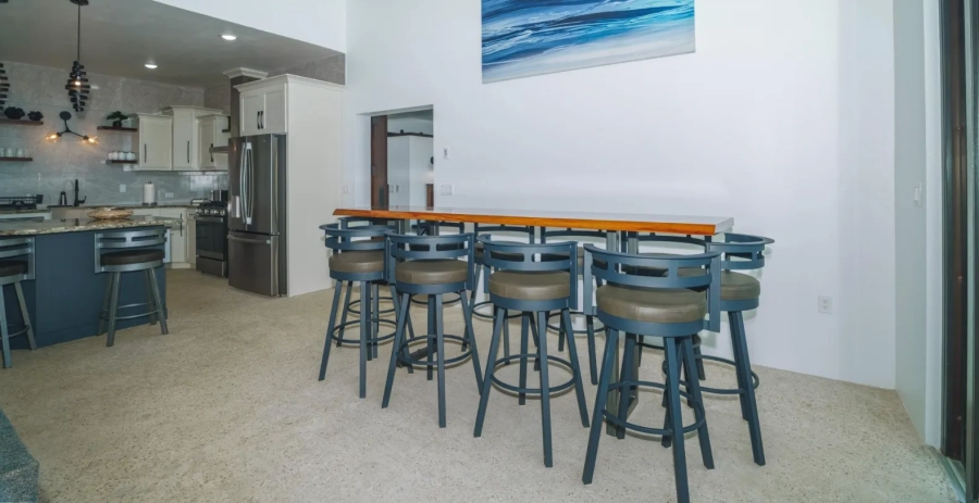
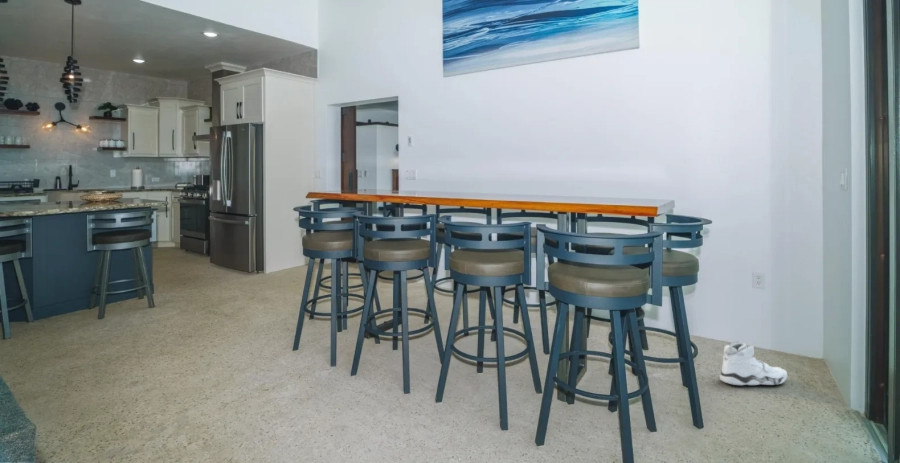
+ sneaker (753, 362)
